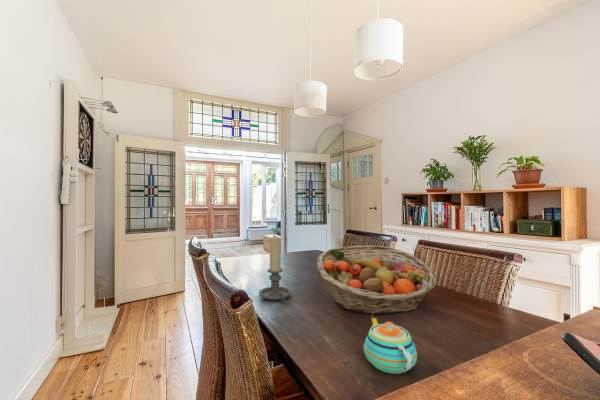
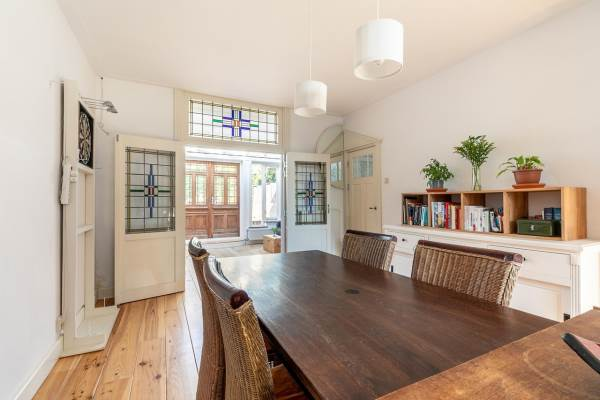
- teapot (388, 341)
- fruit basket (374, 276)
- candle holder (276, 267)
